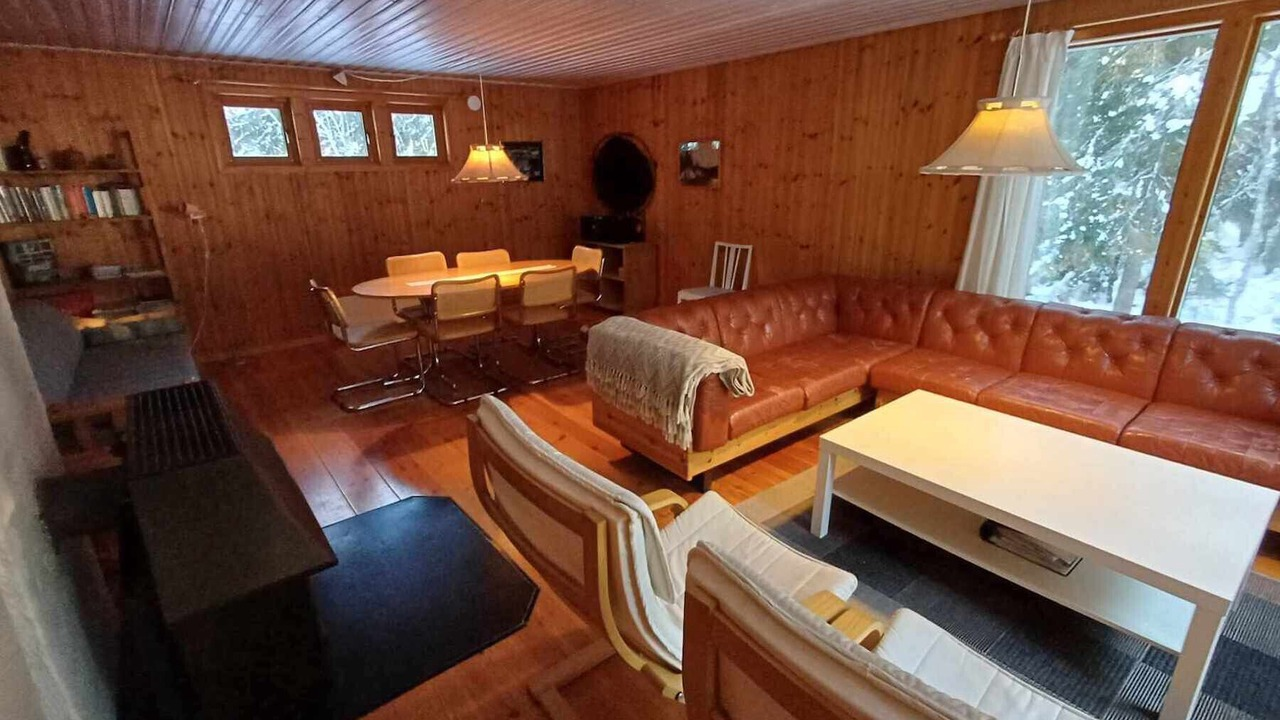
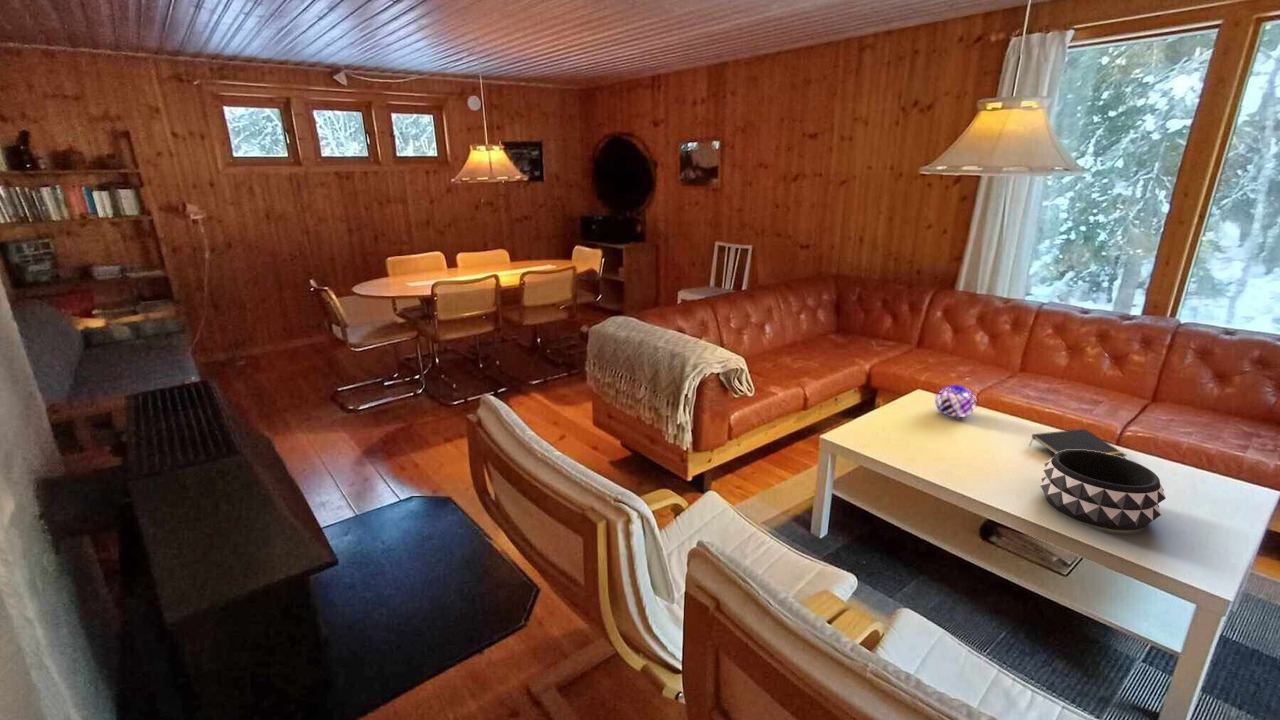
+ decorative bowl (1099, 487)
+ decorative orb (955, 400)
+ notepad (1077, 446)
